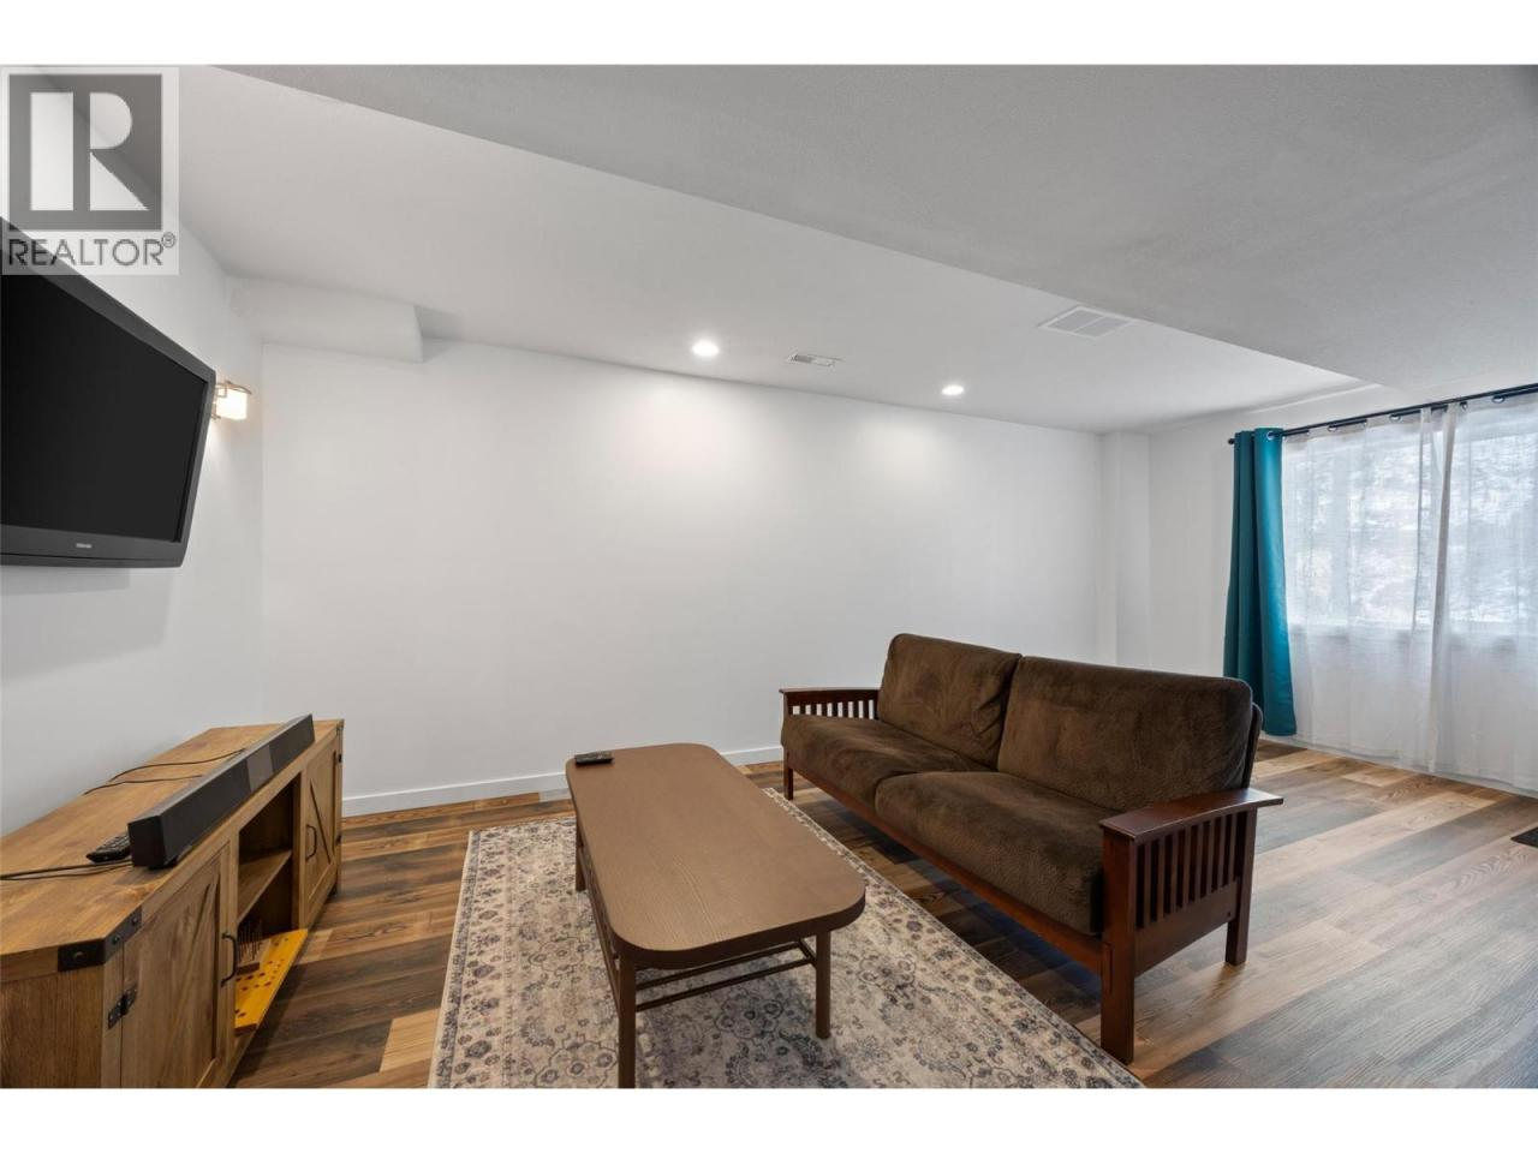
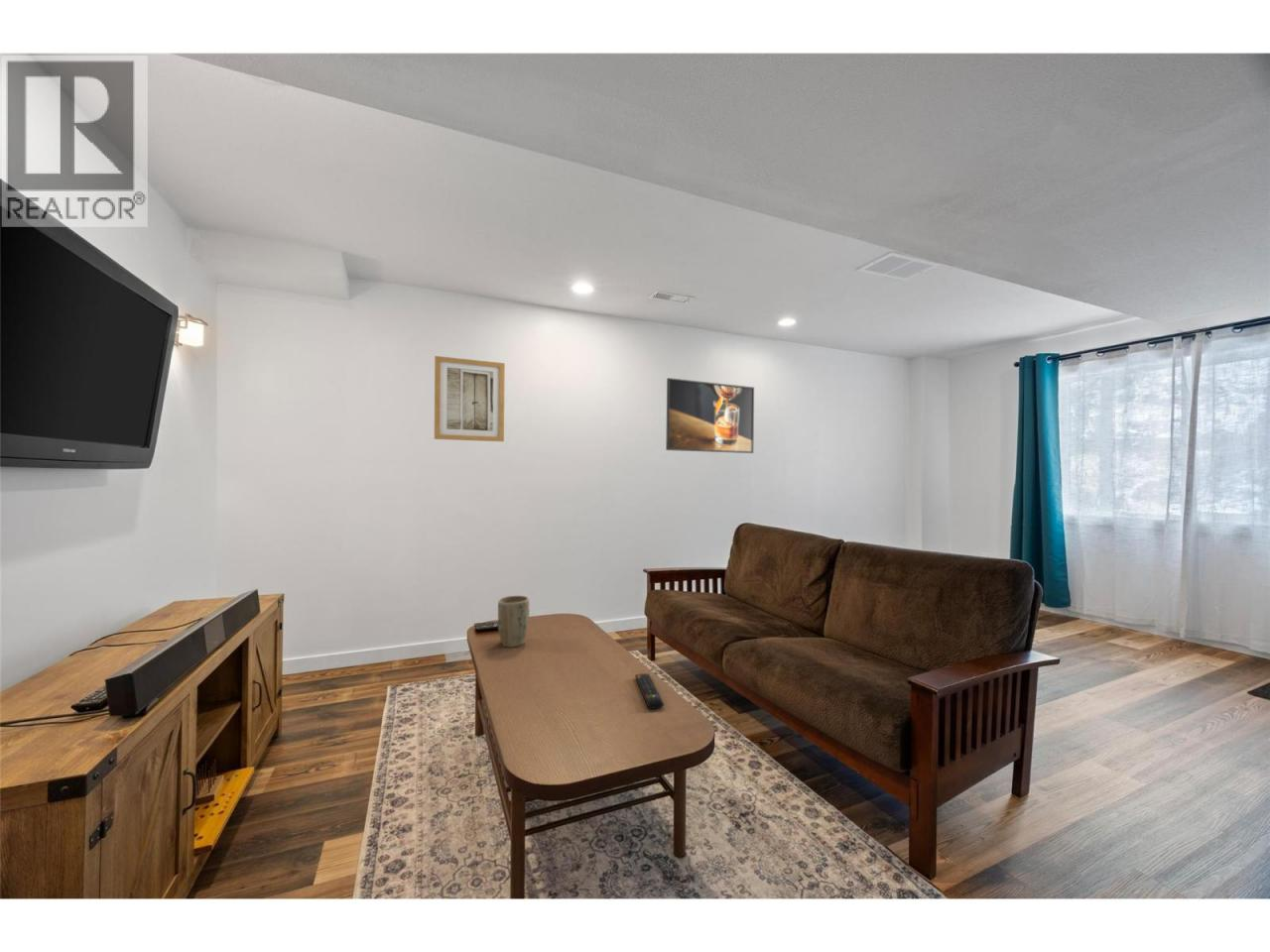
+ plant pot (513, 621)
+ remote control (648, 689)
+ wall art (470, 400)
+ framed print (711, 416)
